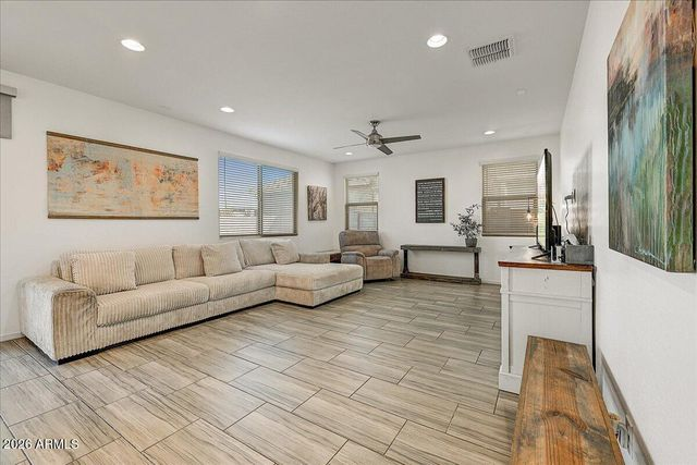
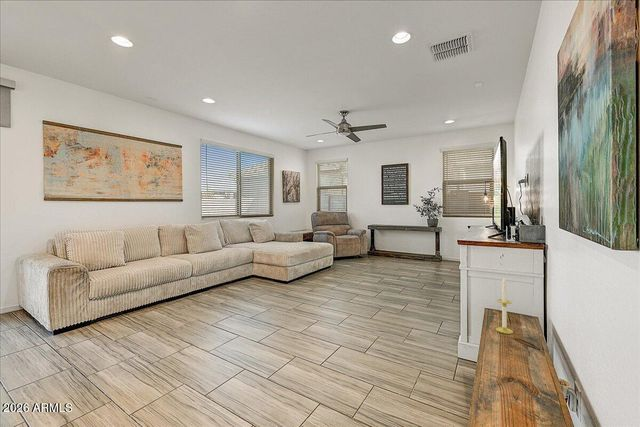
+ candle (504, 303)
